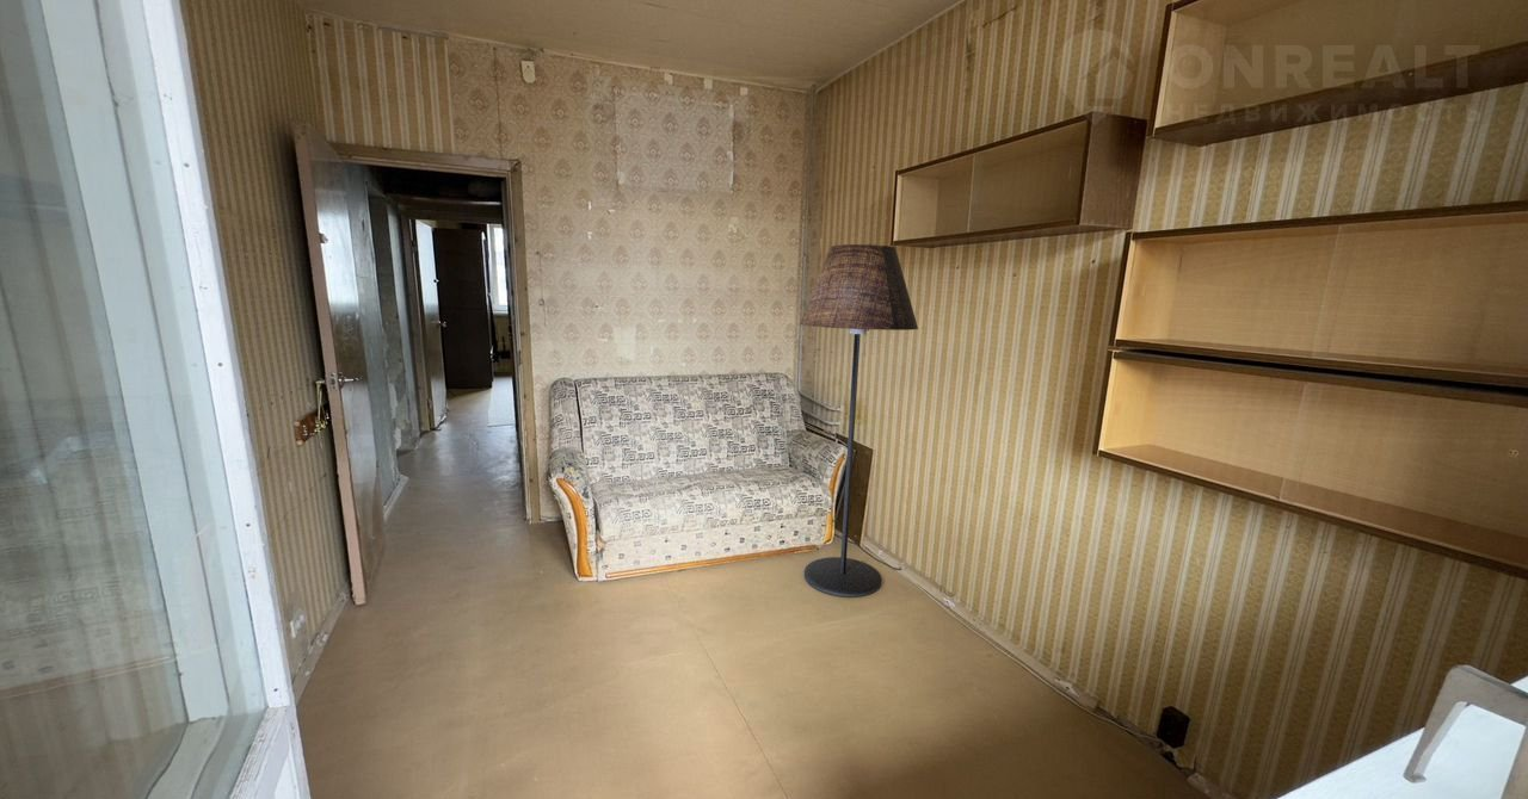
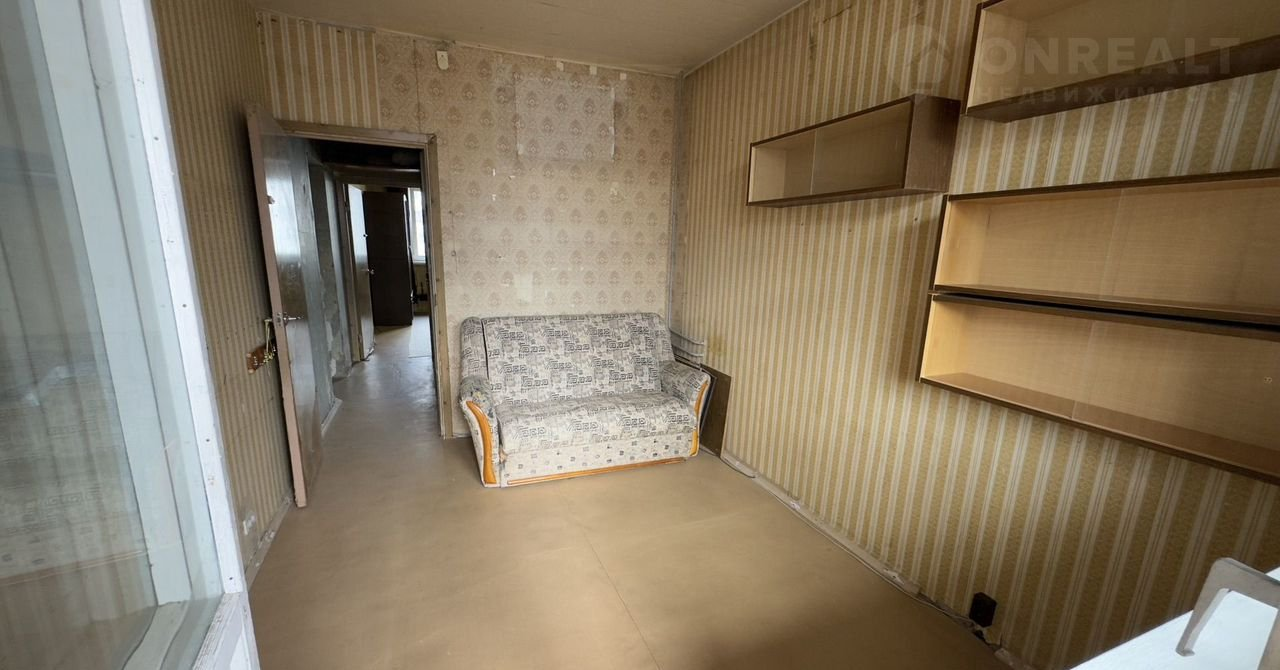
- floor lamp (851, 421)
